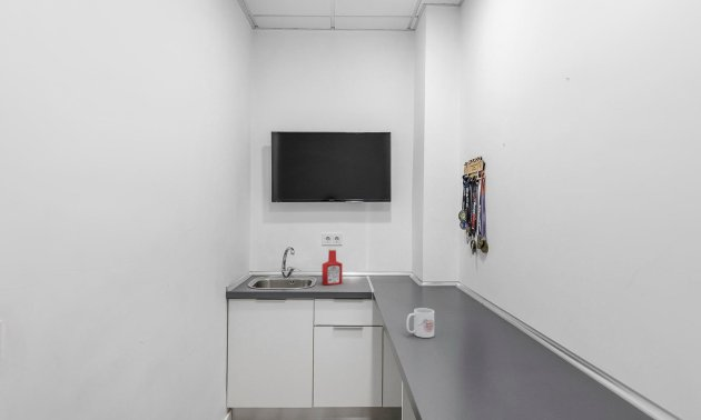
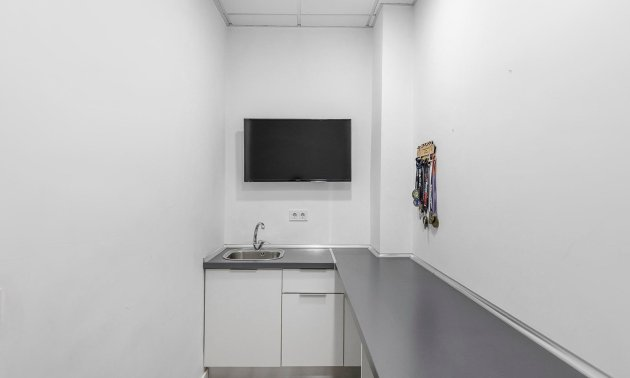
- soap bottle (332, 266)
- mug (419, 322)
